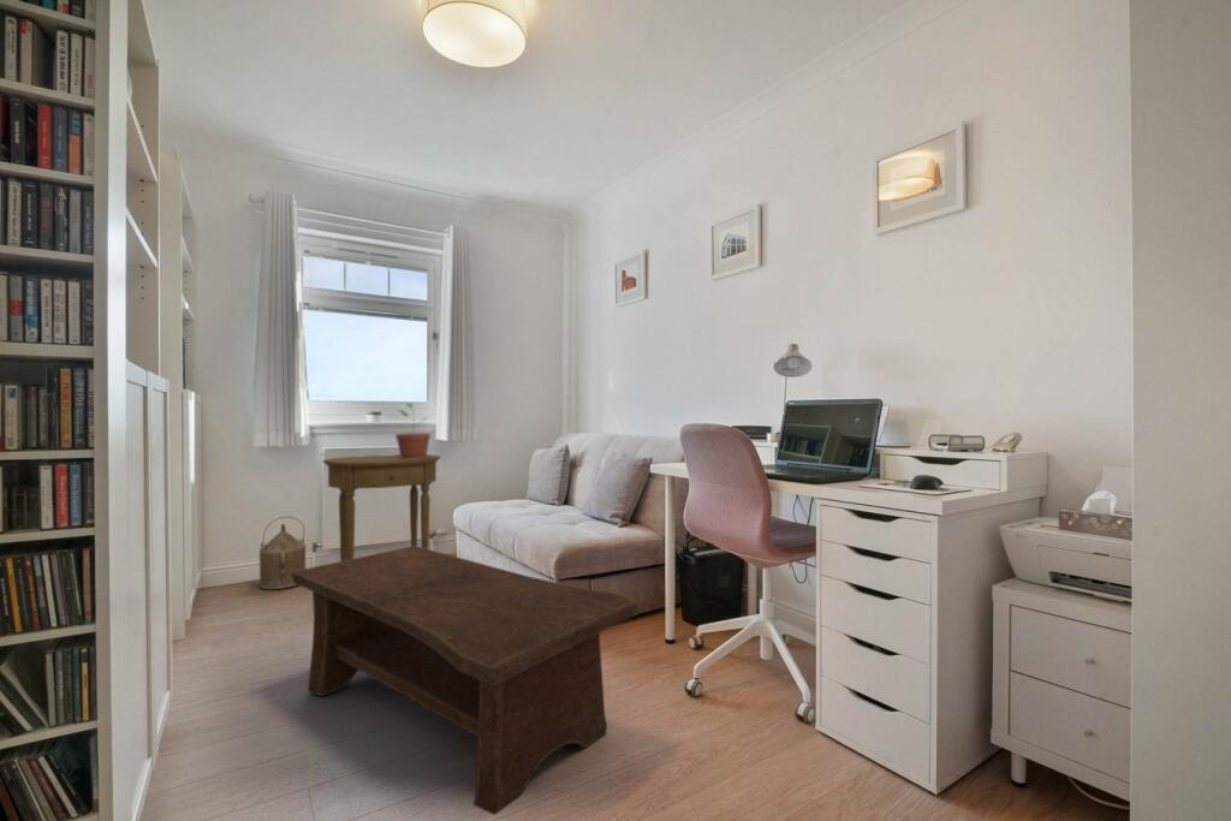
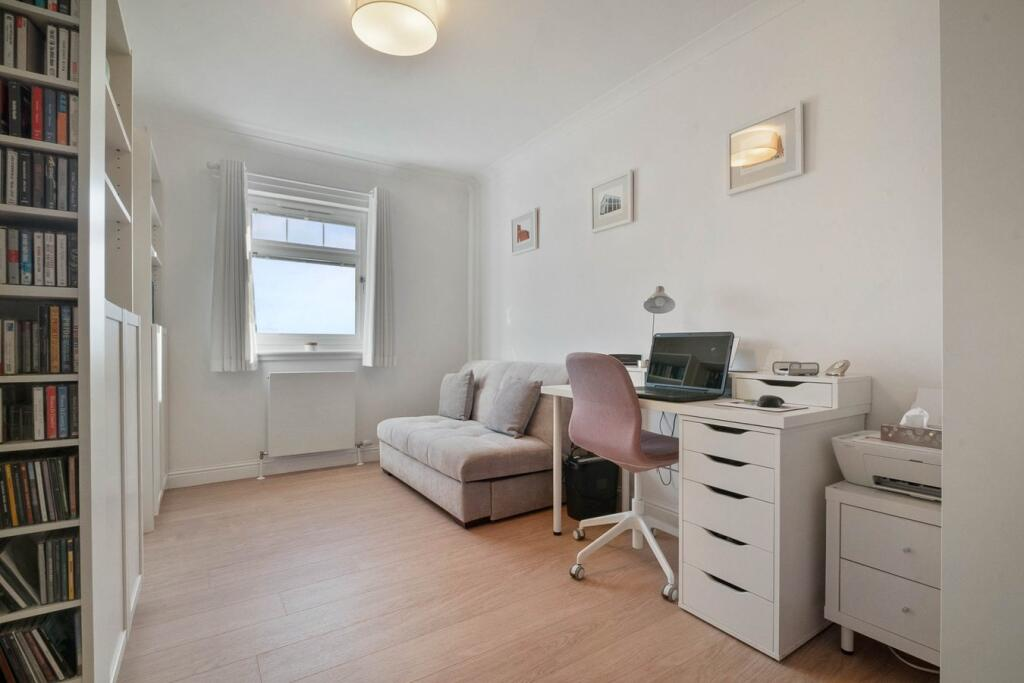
- watering can (283, 551)
- side table (410, 517)
- coffee table (446, 648)
- potted plant (415, 427)
